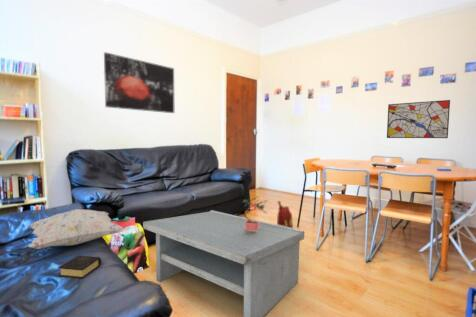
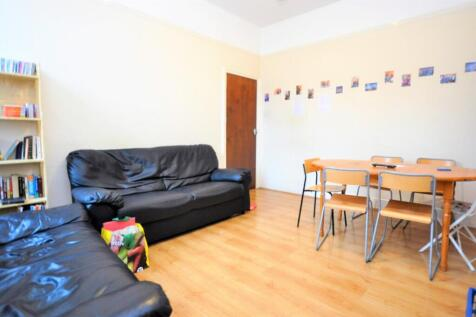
- backpack (284, 216)
- book (81, 266)
- coffee table (224, 252)
- decorative pillow (75, 226)
- wall art (142, 86)
- wall art (416, 120)
- potted plant (256, 208)
